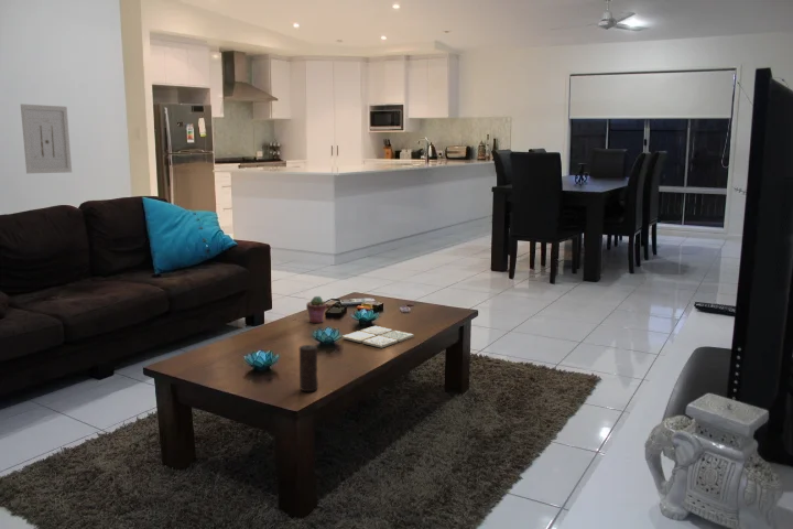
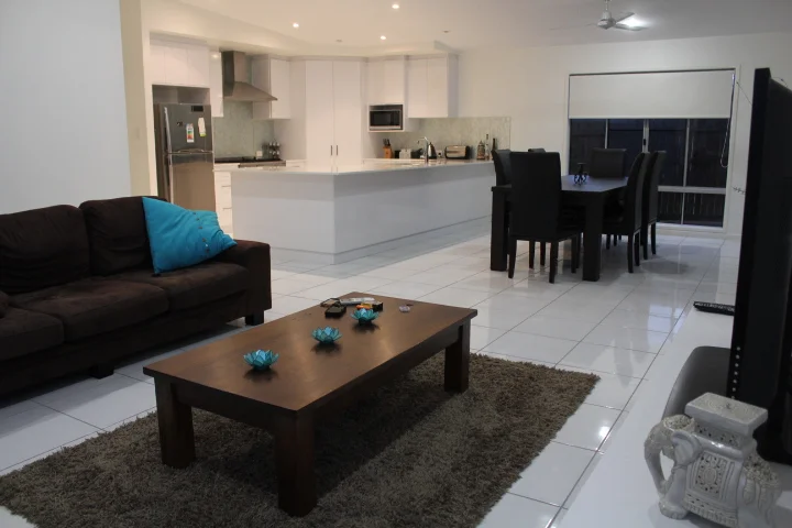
- drink coaster (378, 336)
- wall art (46, 139)
- candle (308, 367)
- potted succulent (316, 309)
